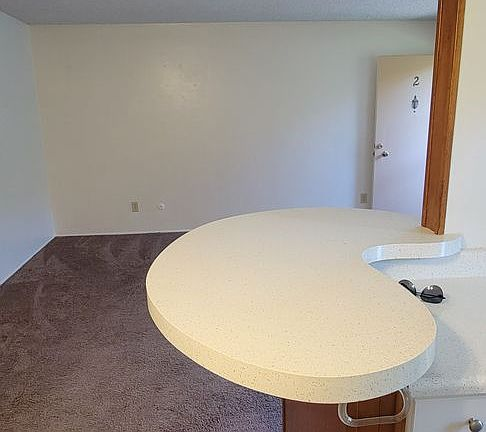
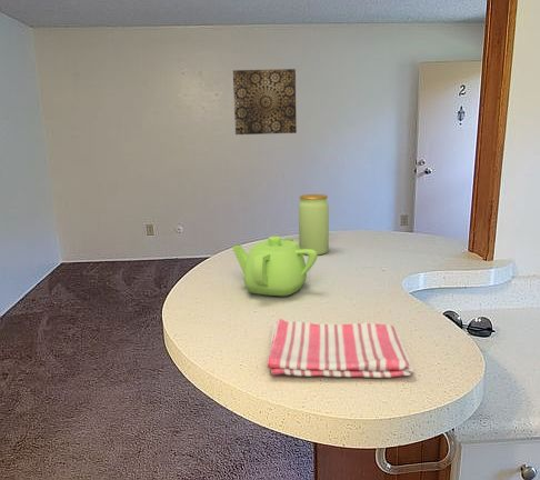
+ teapot (273, 263)
+ wall art (264, 102)
+ jar (313, 223)
+ dish towel (337, 346)
